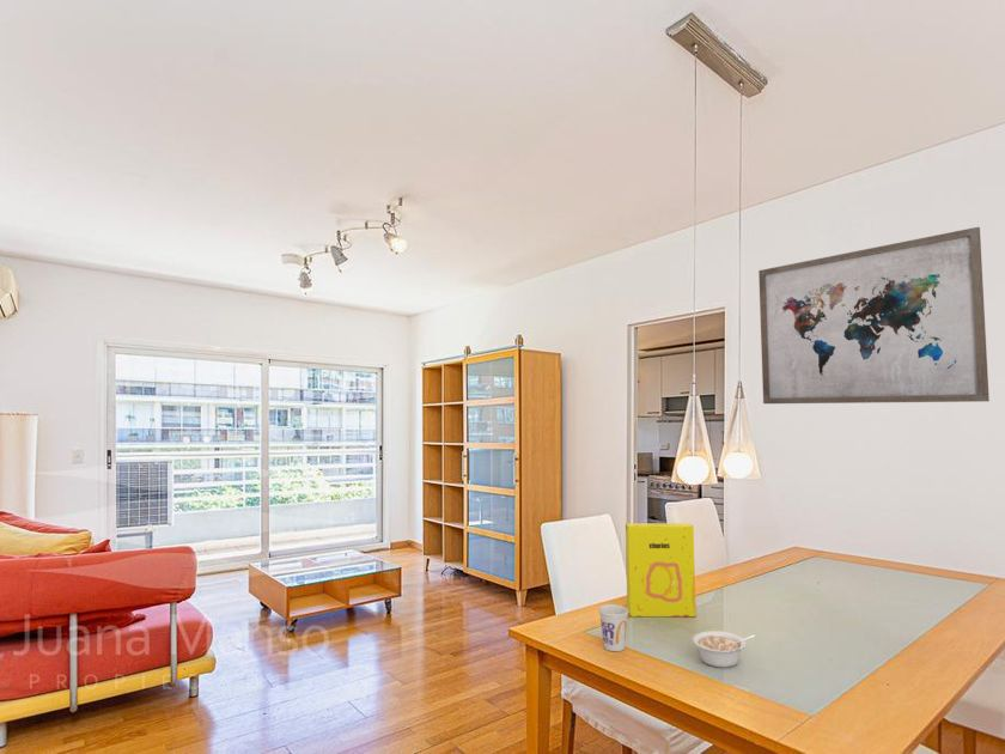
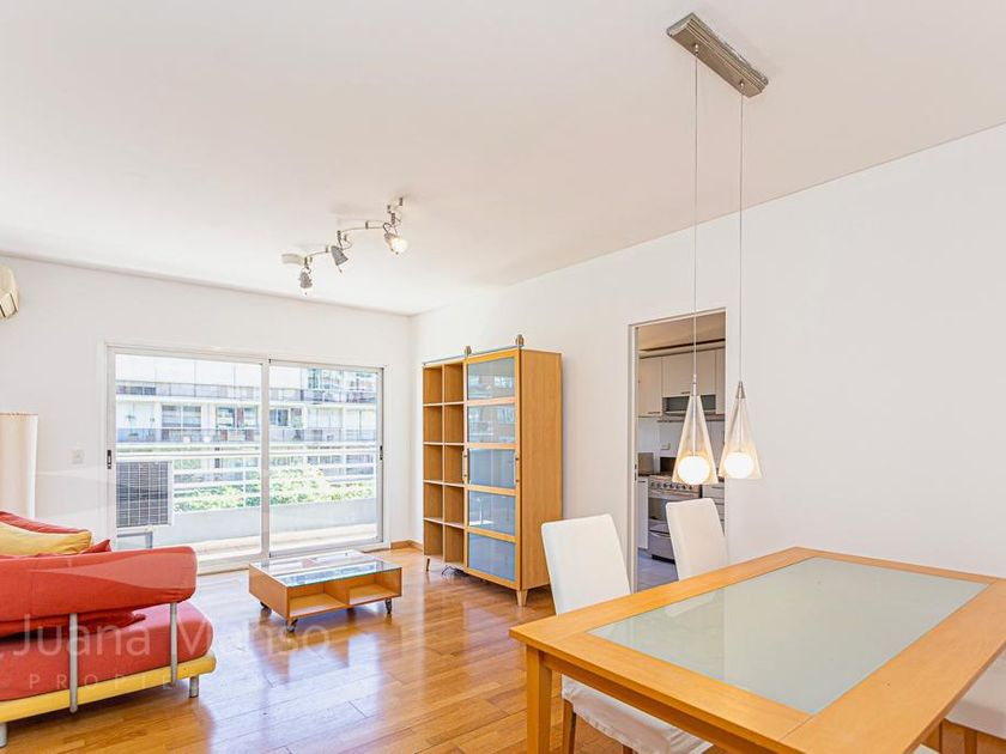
- cup (614, 628)
- wall art (858, 327)
- legume (720, 647)
- cereal box (659, 568)
